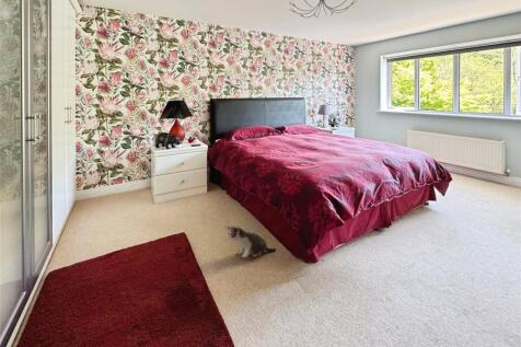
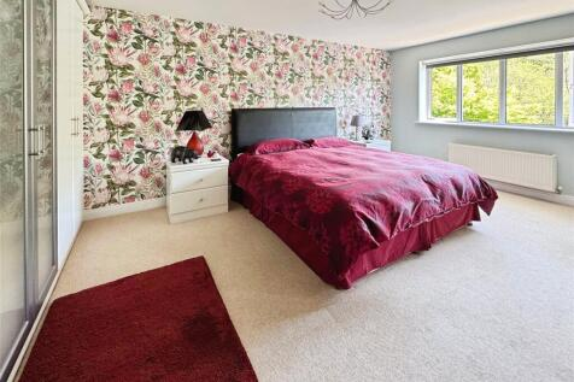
- plush toy (252, 239)
